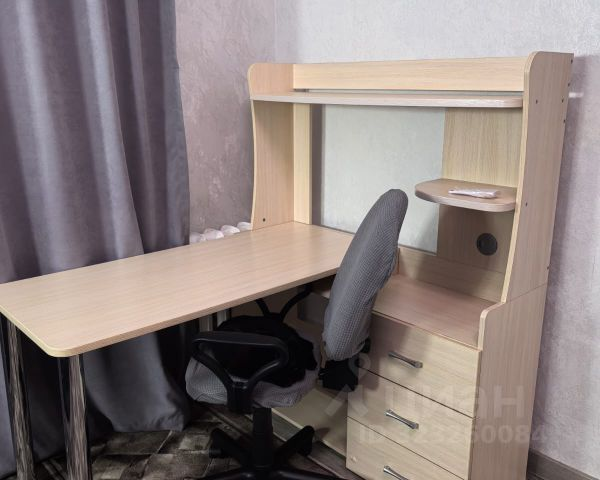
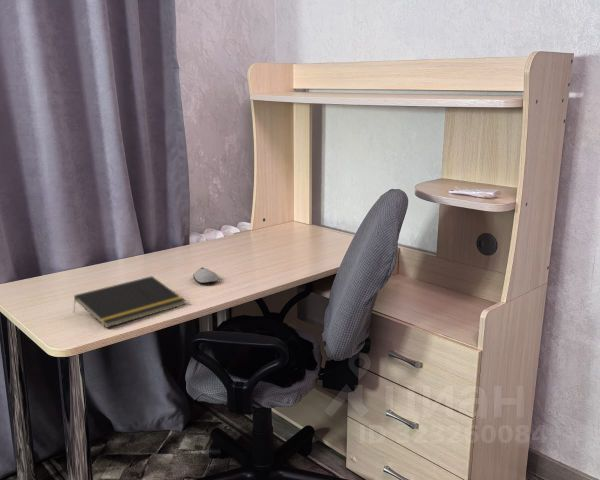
+ notepad (130, 299)
+ computer mouse (205, 274)
